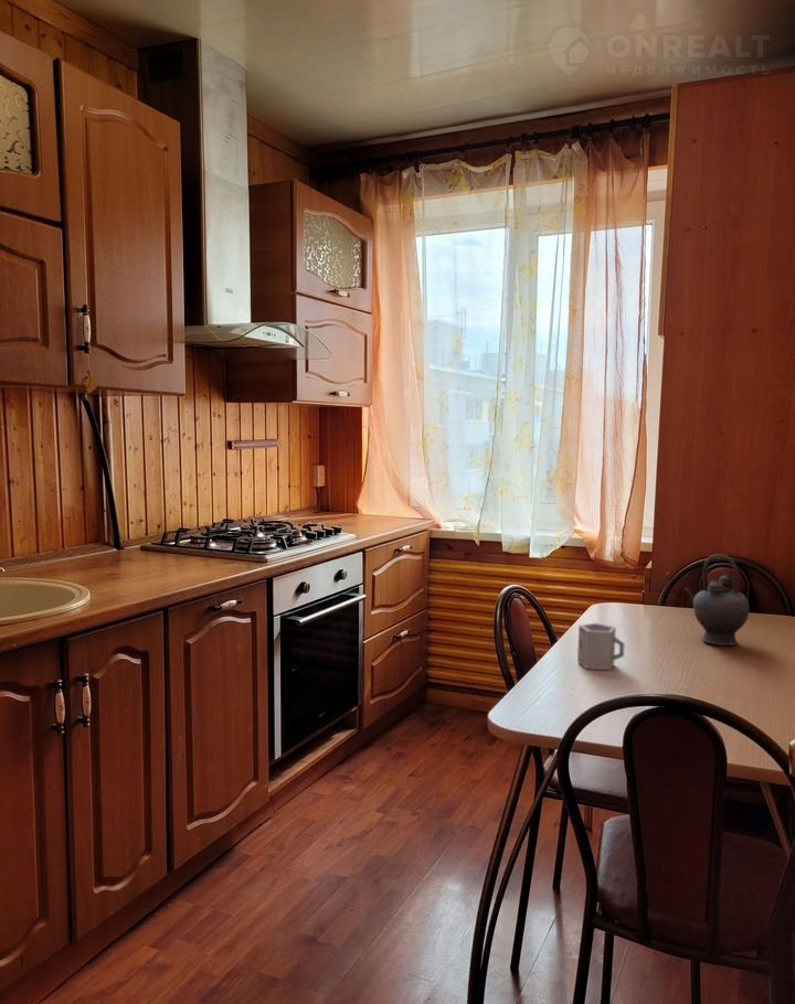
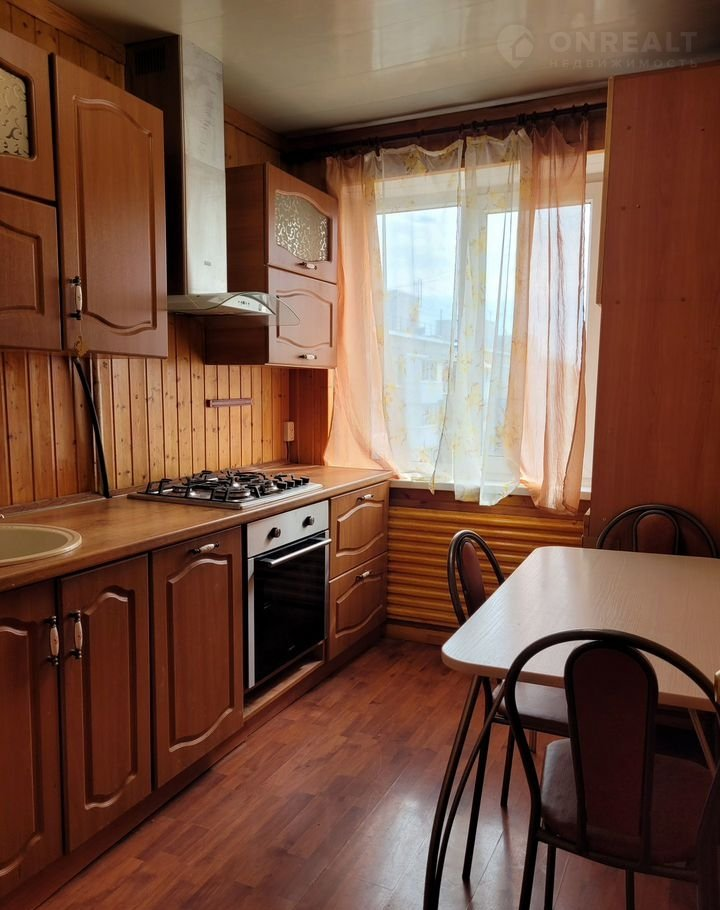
- cup (601, 647)
- teapot (714, 597)
